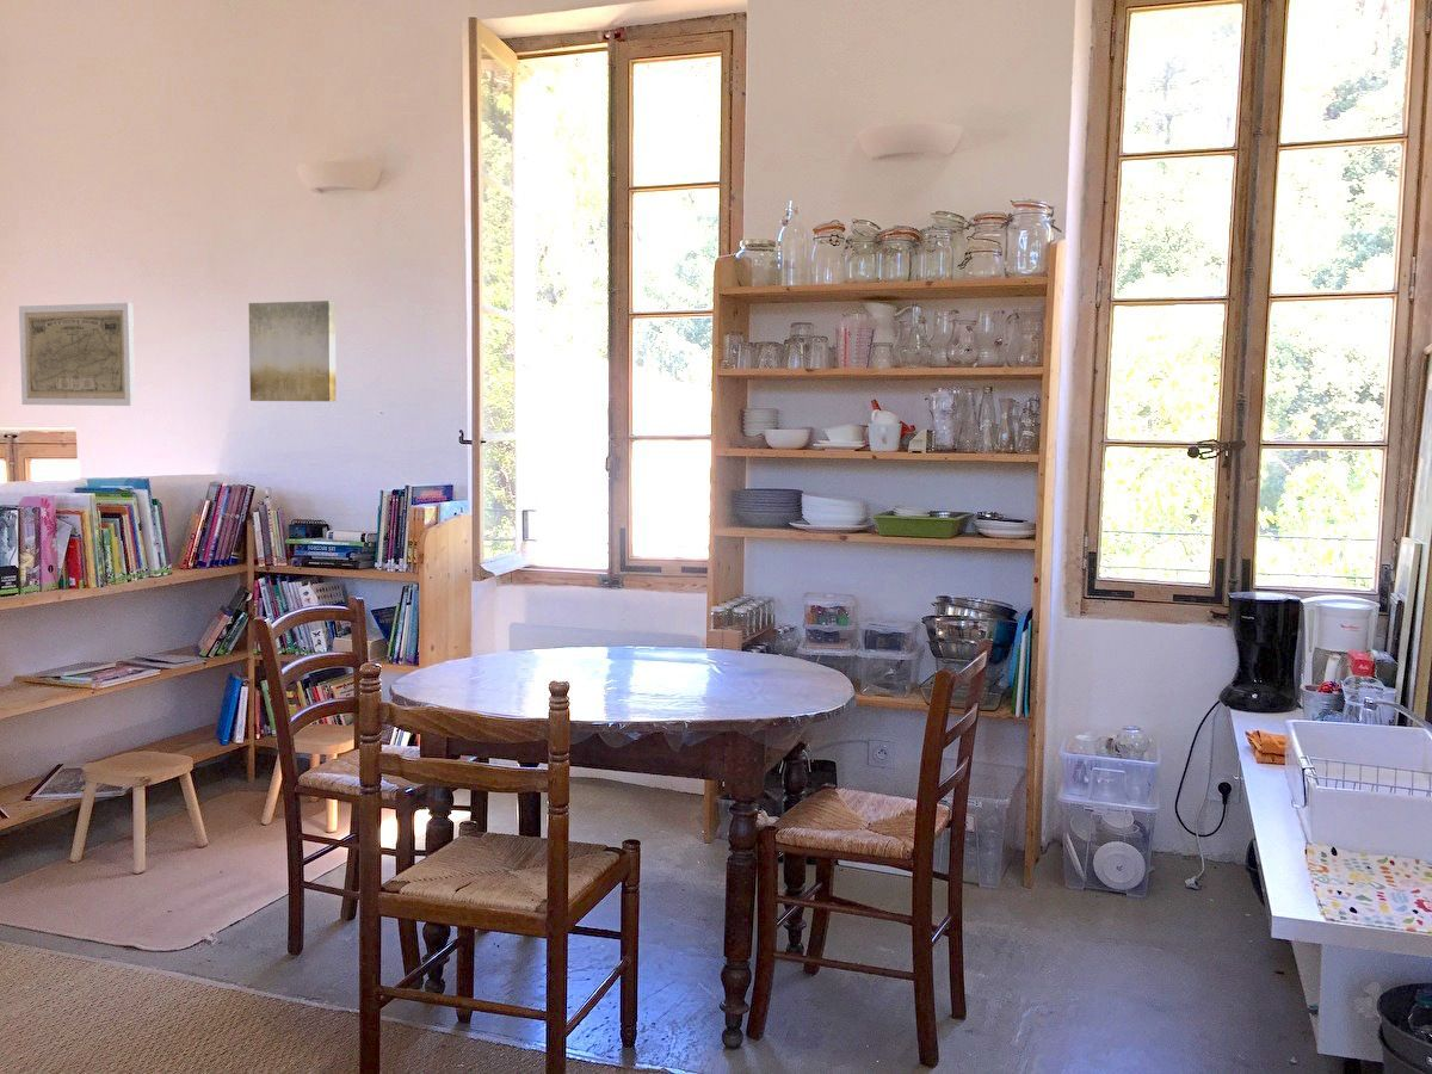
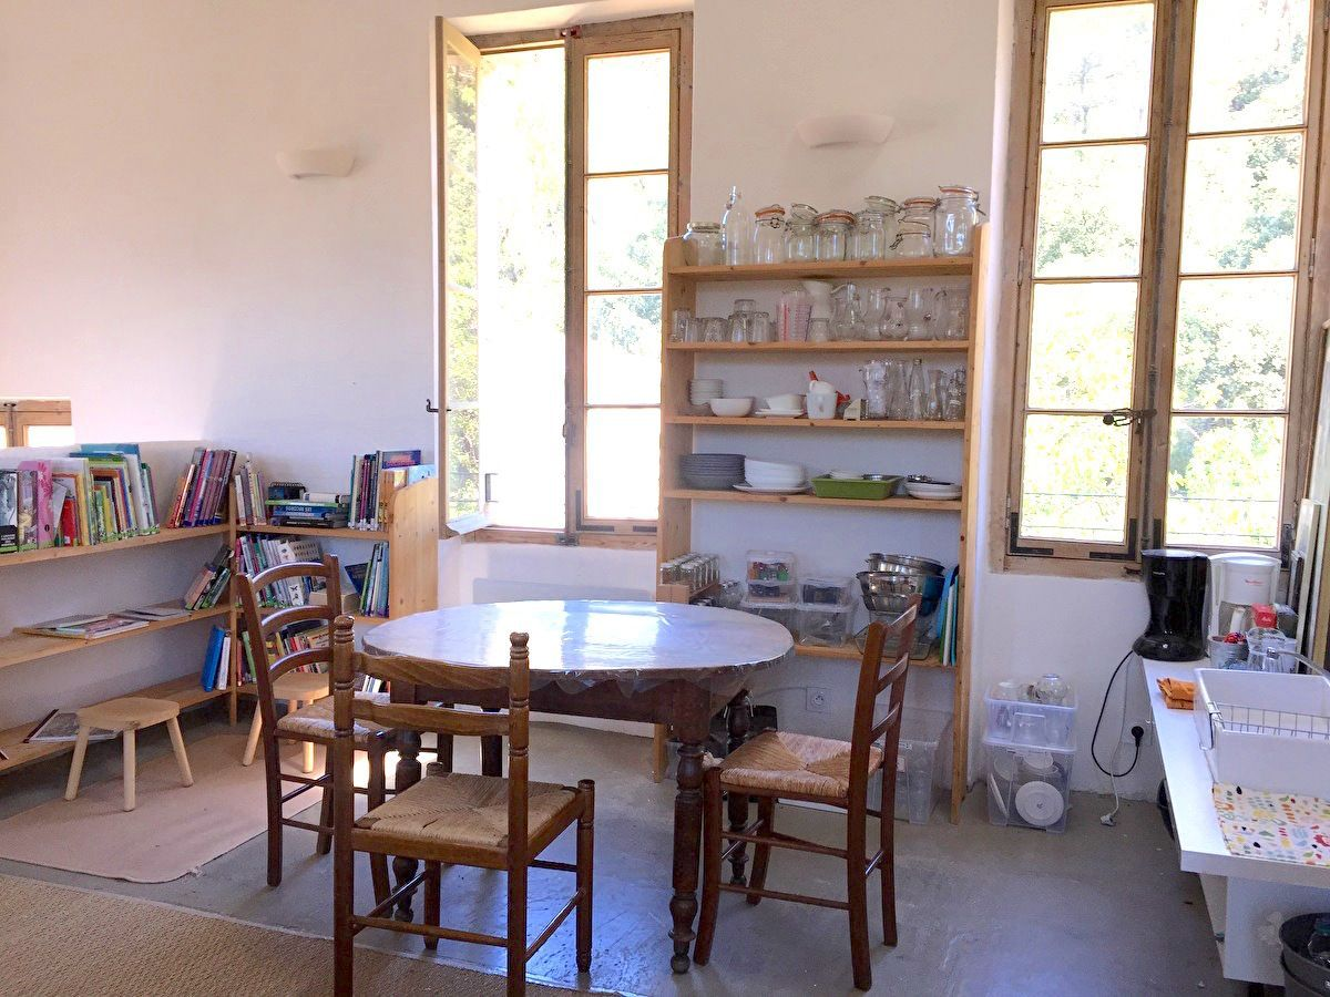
- wall art (291, 351)
- map (75, 354)
